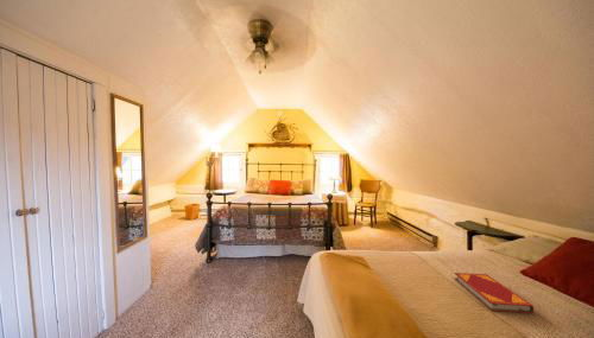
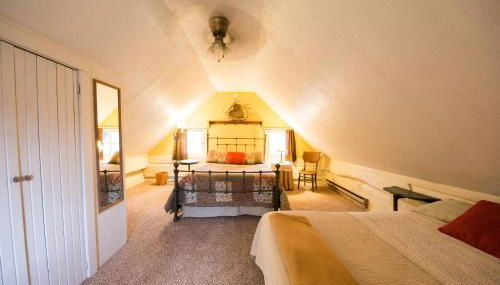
- hardback book (488, 289)
